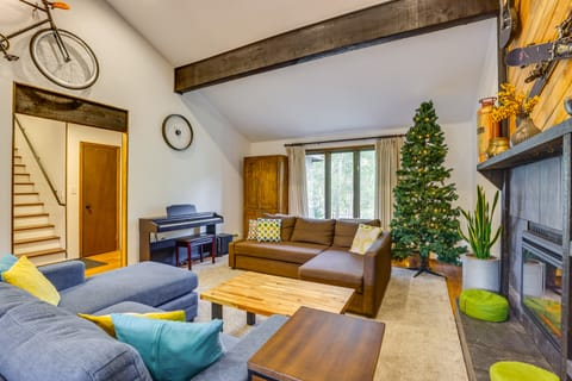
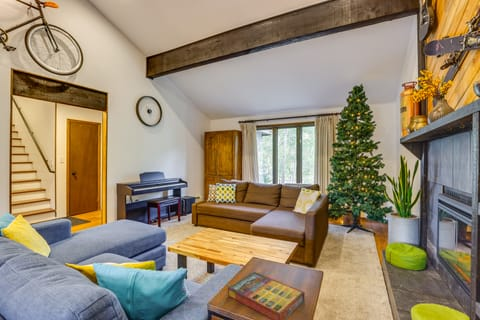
+ game compilation box (265, 293)
